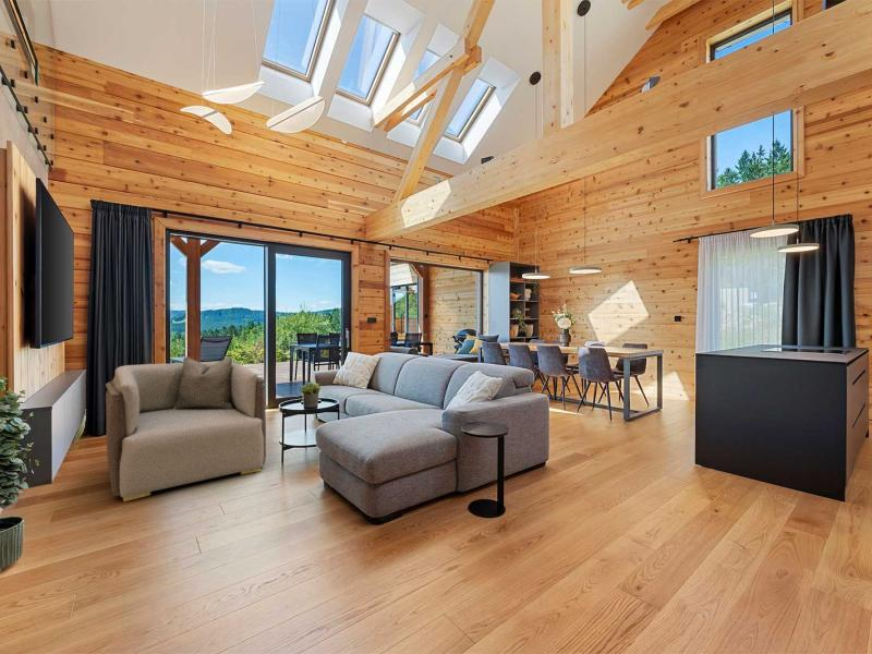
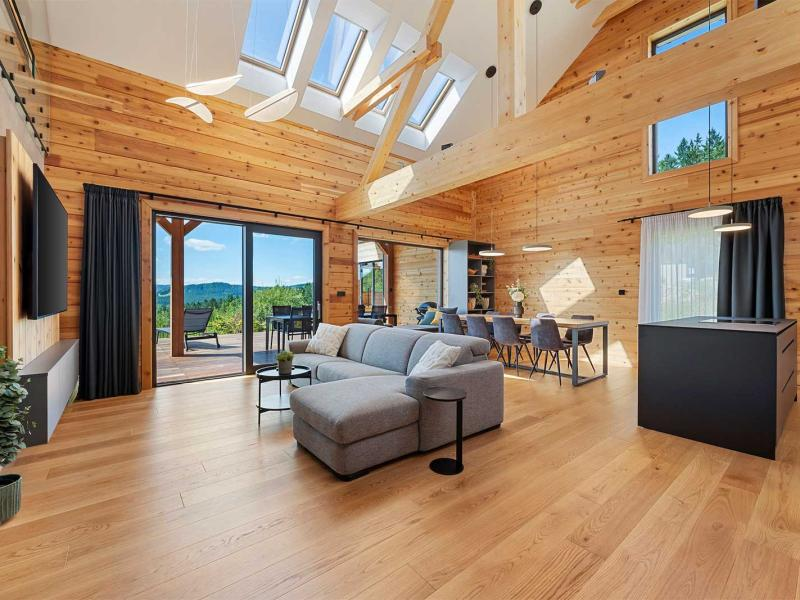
- armchair (187, 414)
